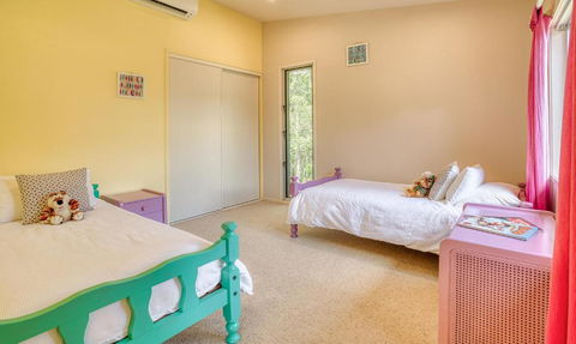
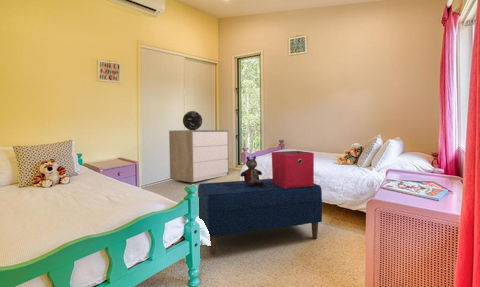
+ storage bin (292, 168)
+ decorative globe (192, 120)
+ stuffed bear (253, 170)
+ dresser (200, 153)
+ bench (258, 210)
